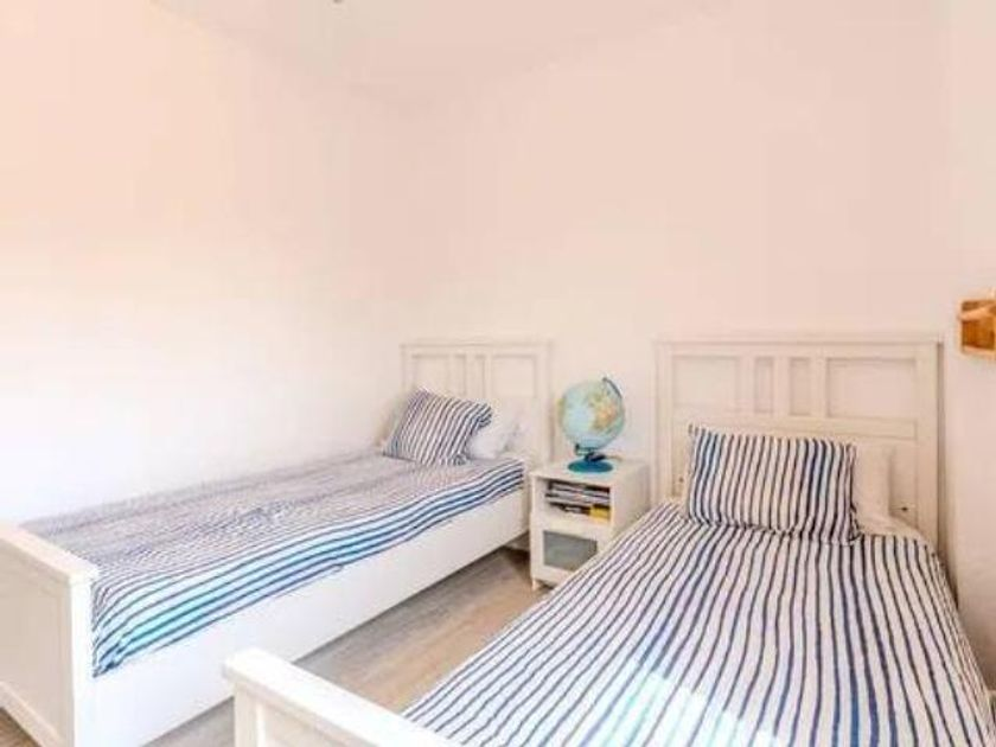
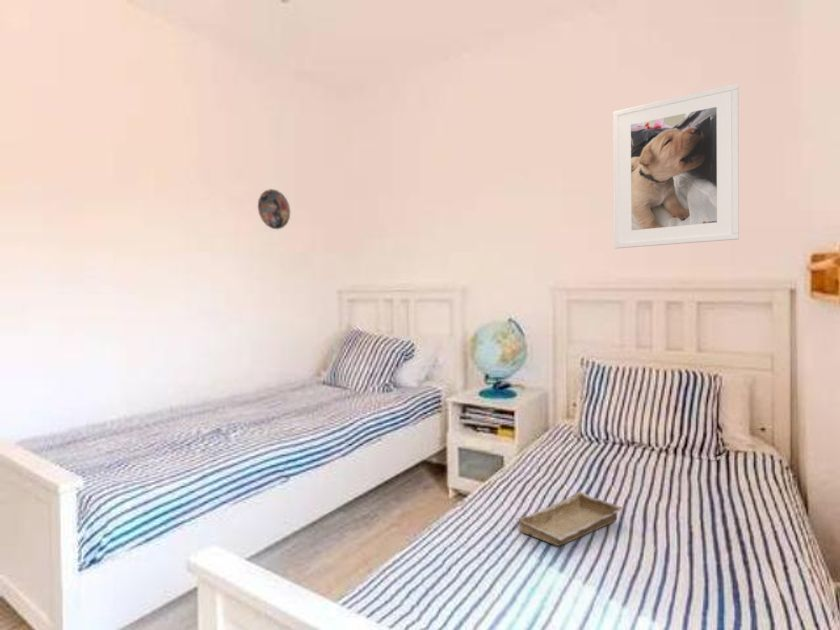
+ decorative plate (273, 209)
+ tray (571, 518)
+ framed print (672, 171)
